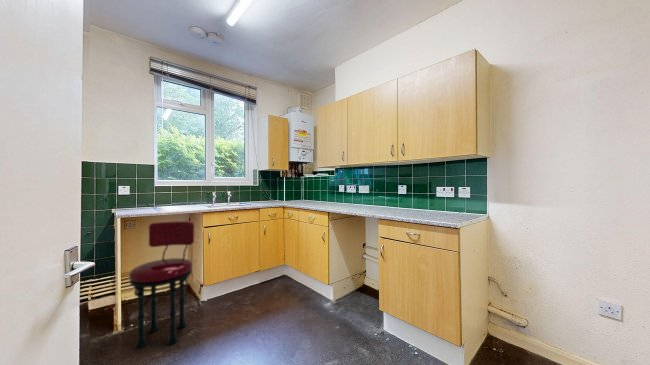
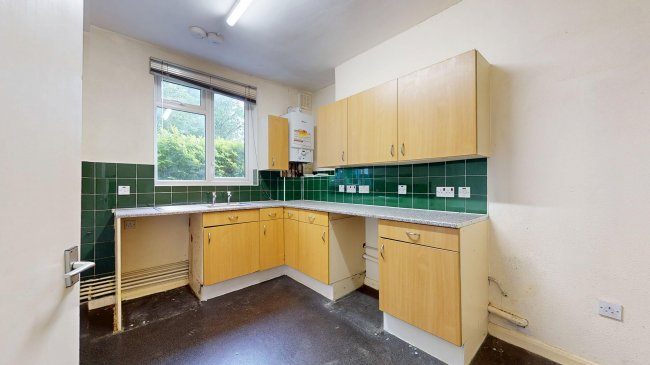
- stool (165, 277)
